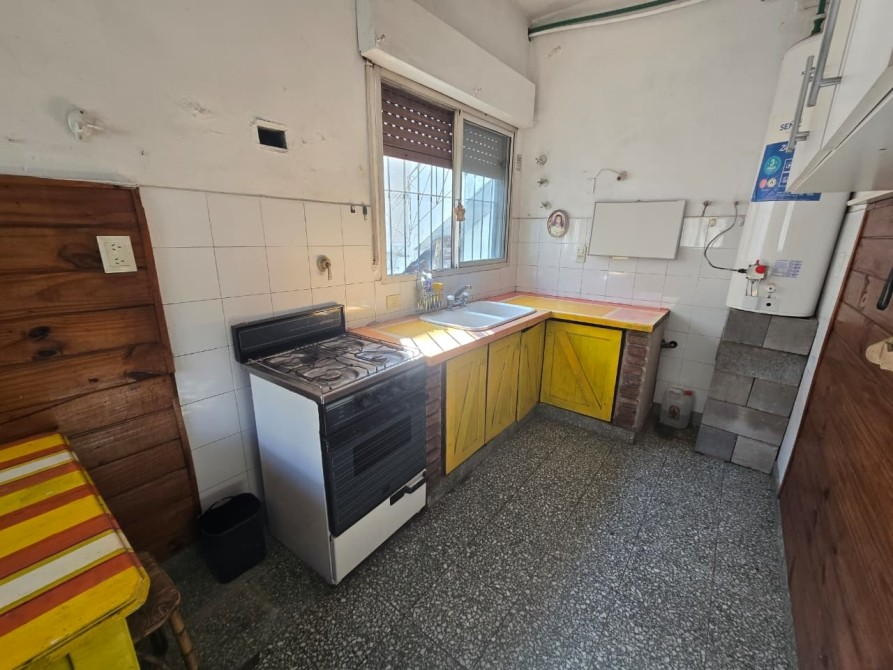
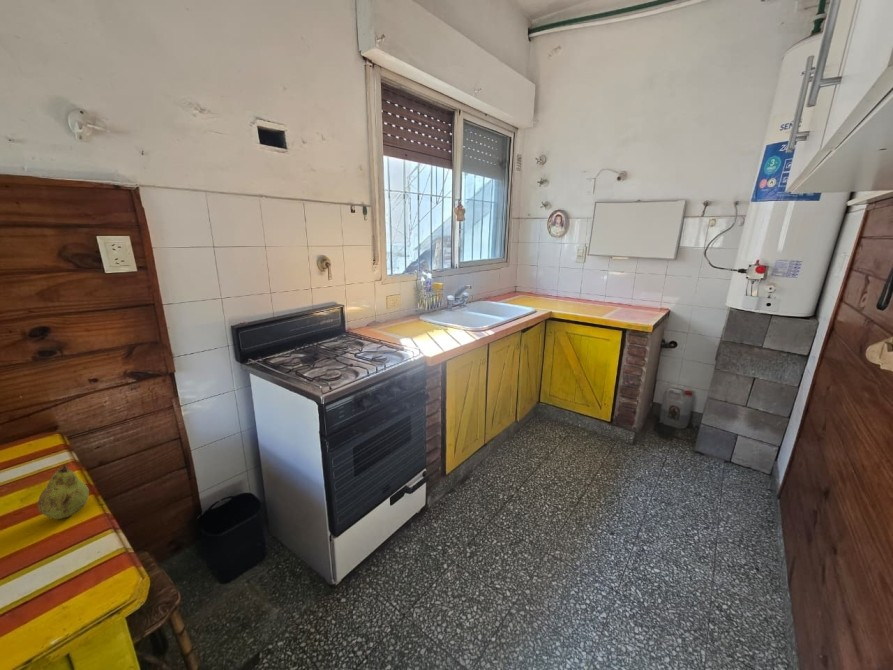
+ fruit (61, 490)
